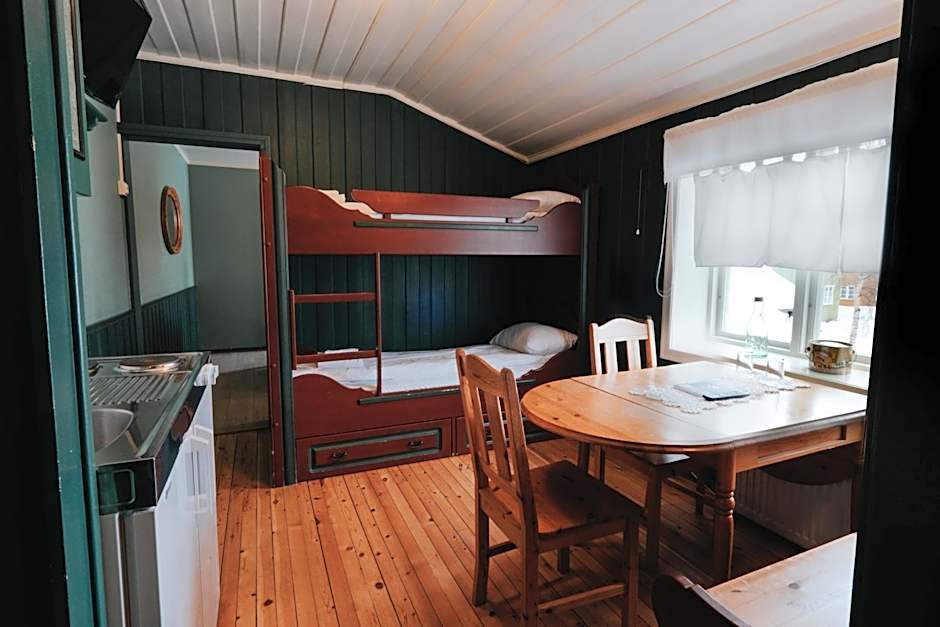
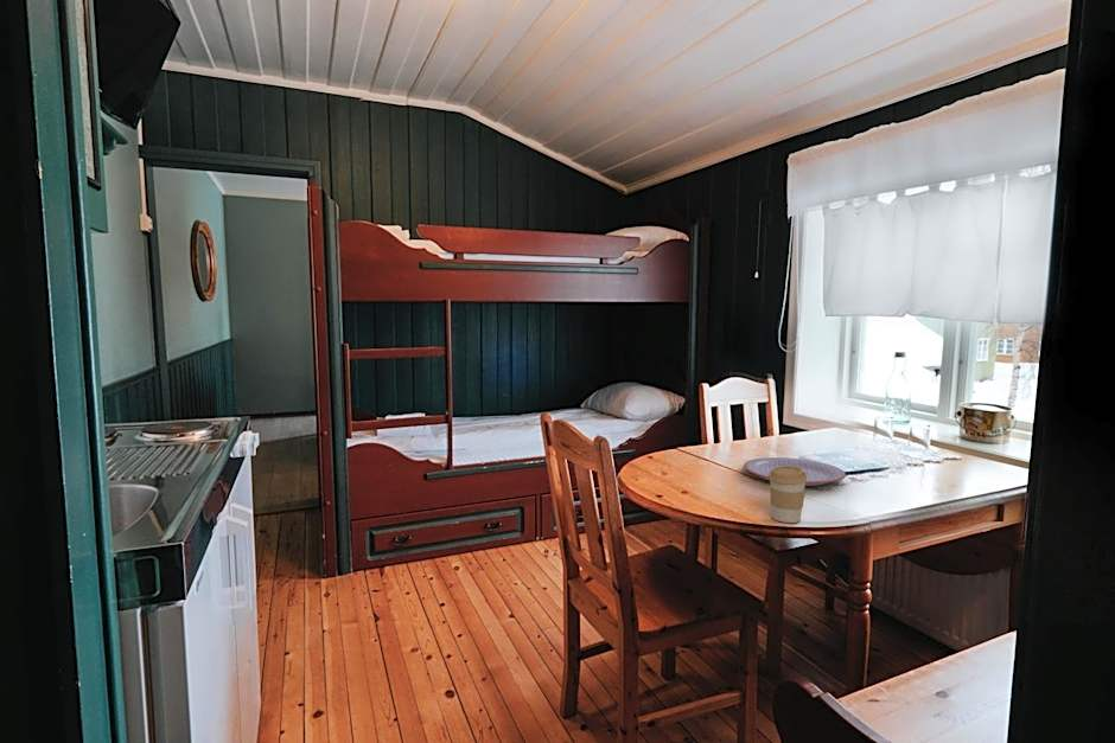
+ plate (792, 466)
+ coffee cup (786, 493)
